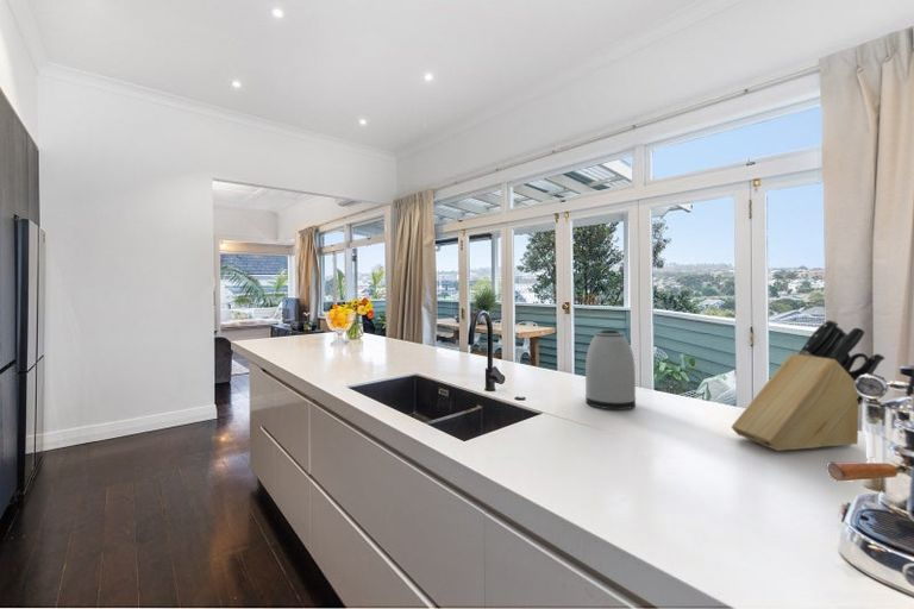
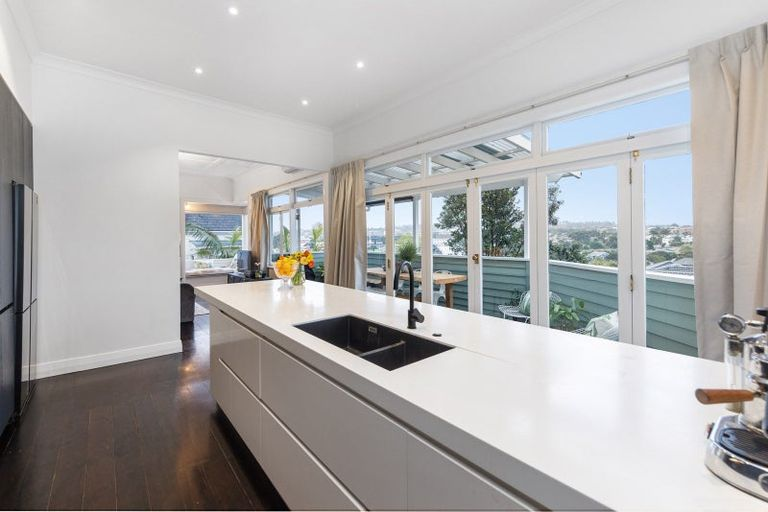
- knife block (807, 381)
- kettle (606, 365)
